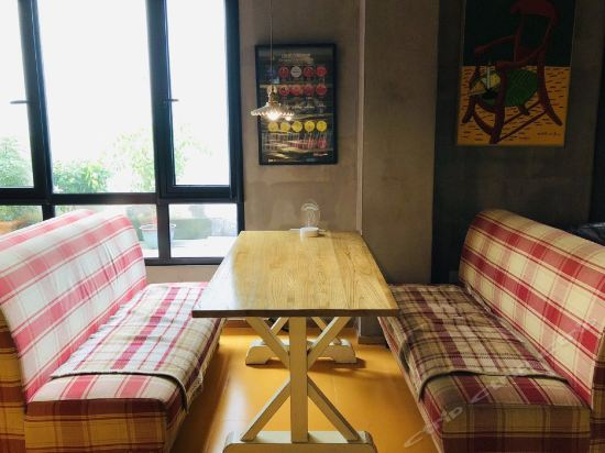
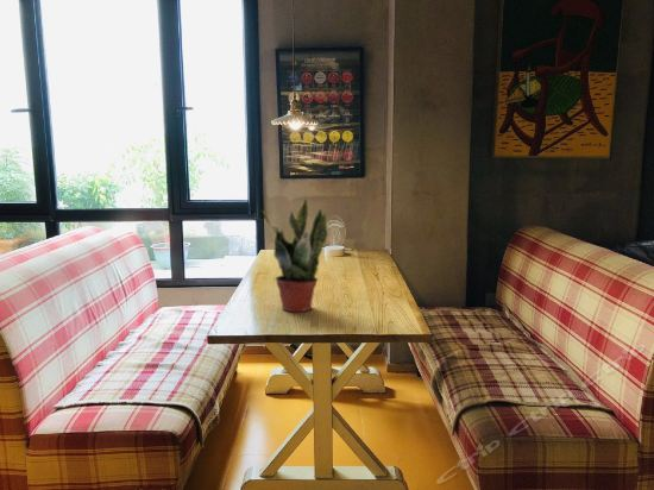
+ potted plant (289, 251)
